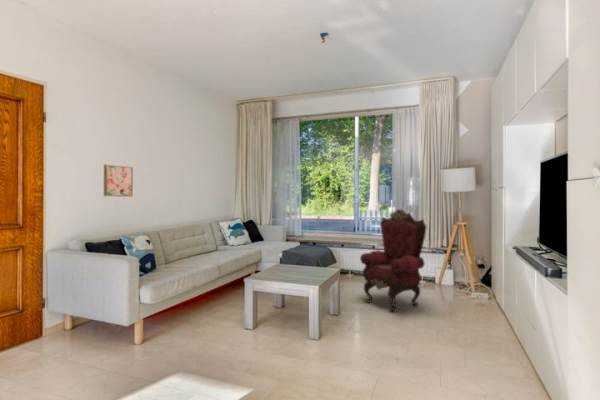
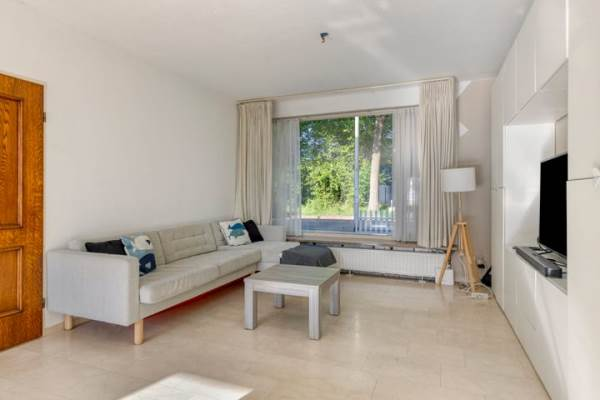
- armchair (391, 256)
- wall art (118, 181)
